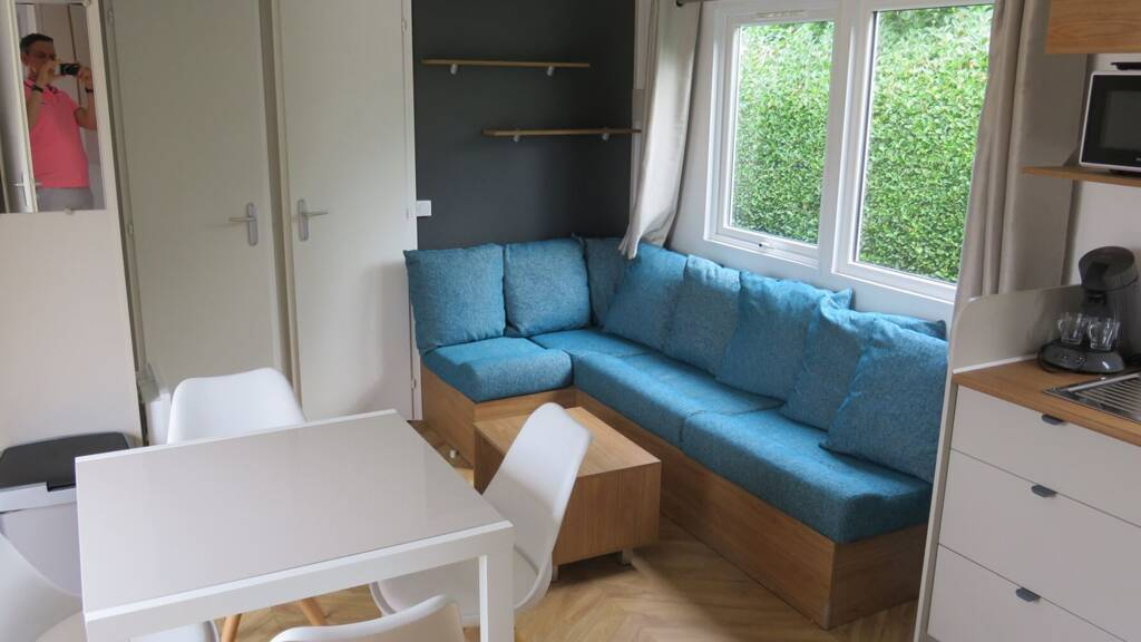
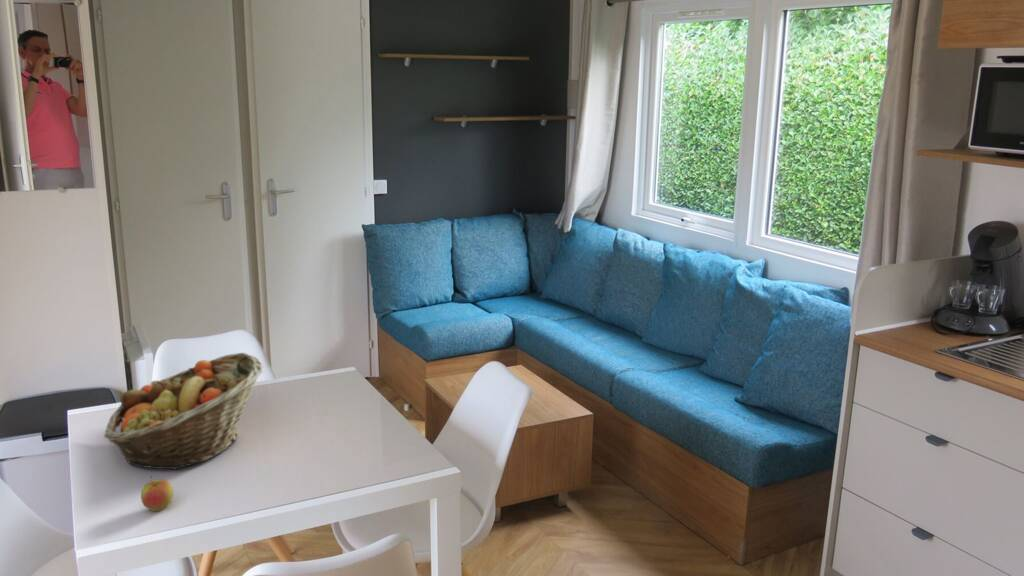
+ fruit basket (187, 406)
+ apple (157, 492)
